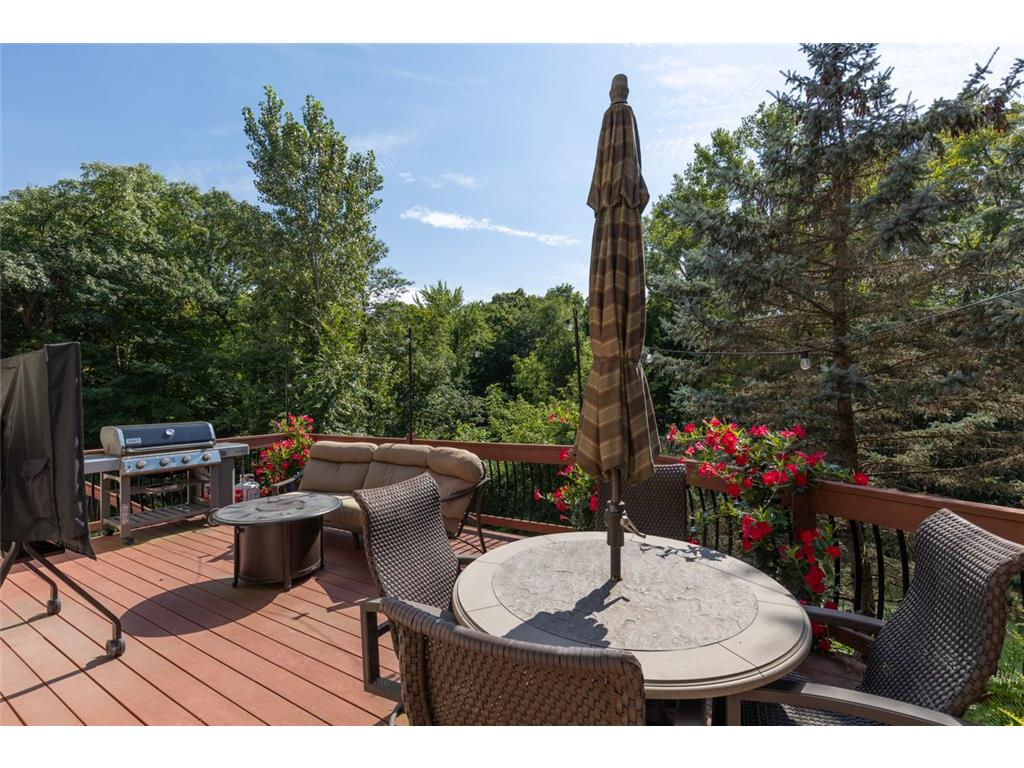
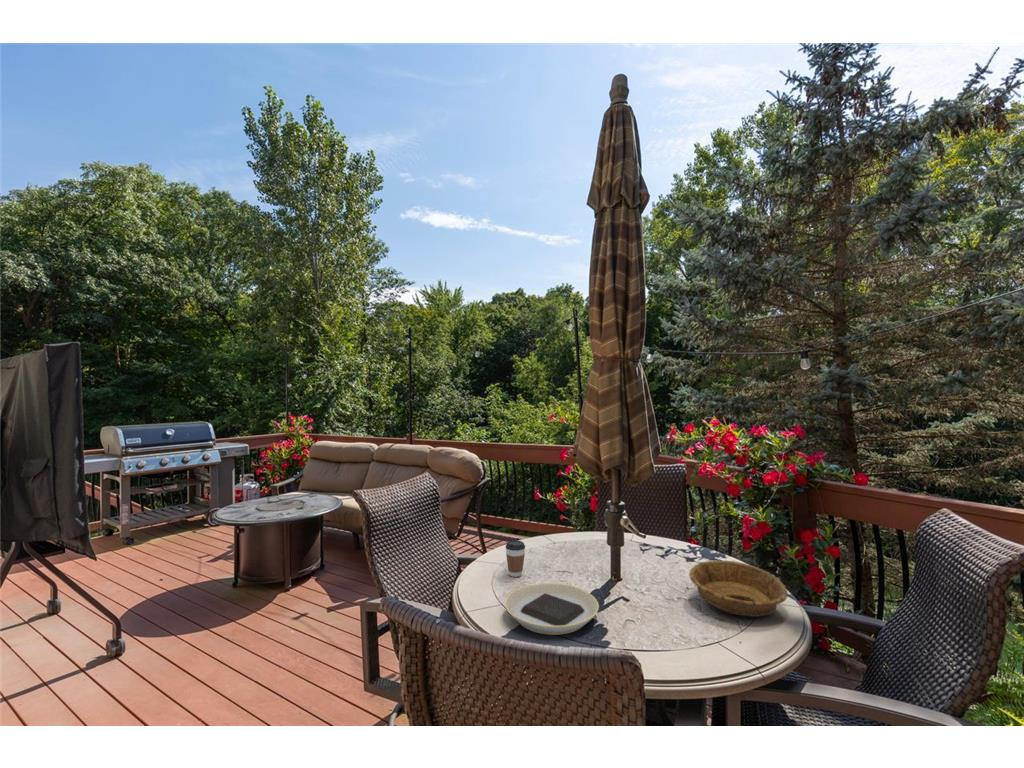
+ plate (551, 609)
+ decorative bowl (736, 591)
+ coffee cup (515, 558)
